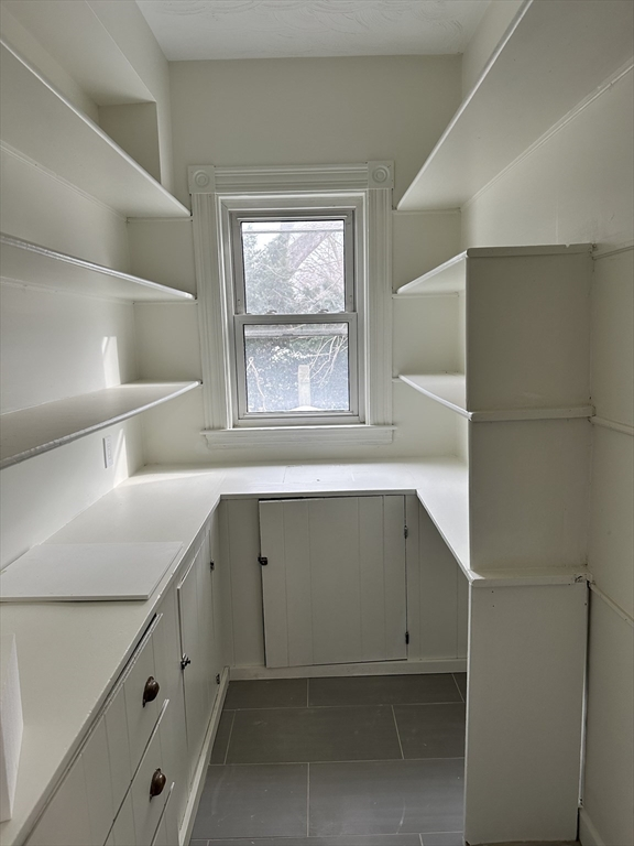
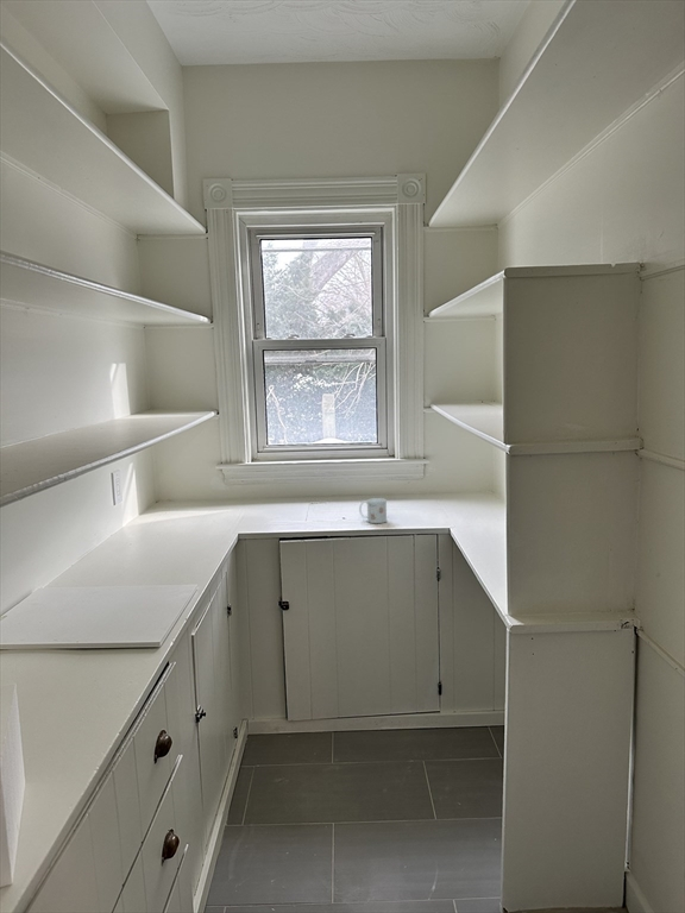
+ mug (372, 510)
